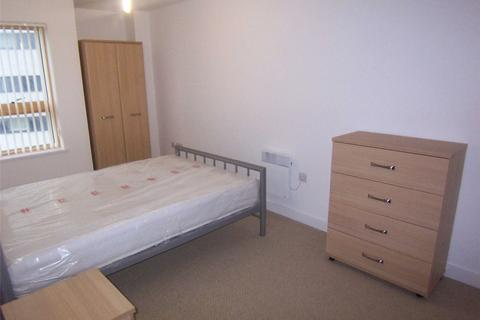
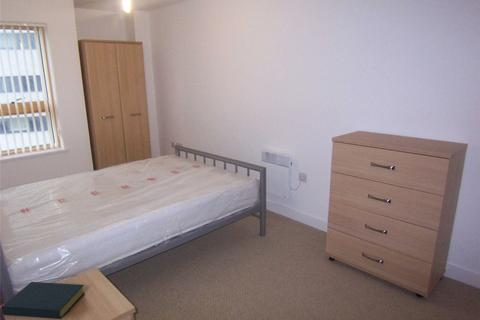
+ hardback book (45, 299)
